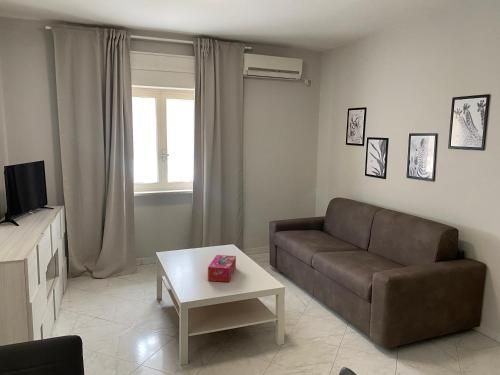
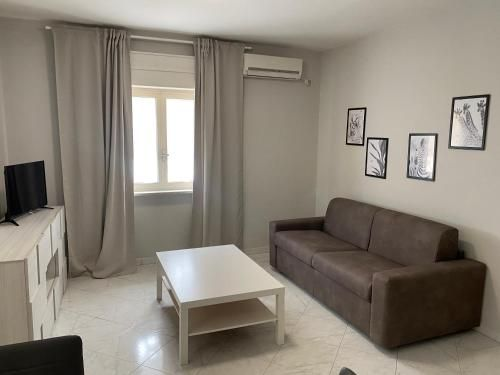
- tissue box (222, 267)
